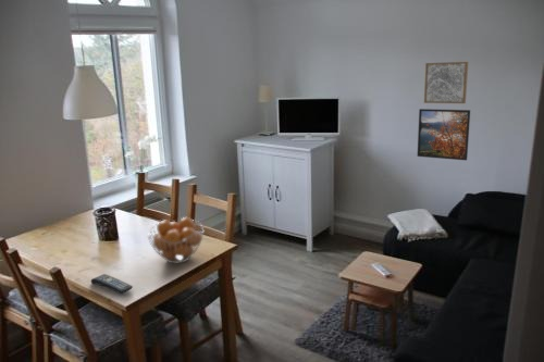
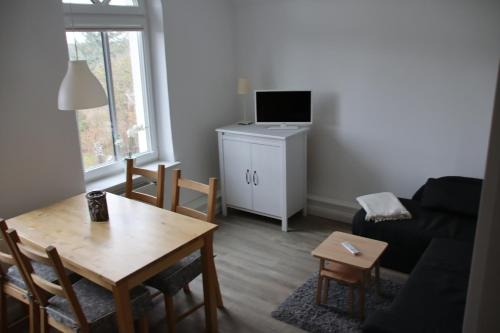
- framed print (442, 134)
- fruit basket (176, 239)
- wall art (445, 83)
- remote control (111, 283)
